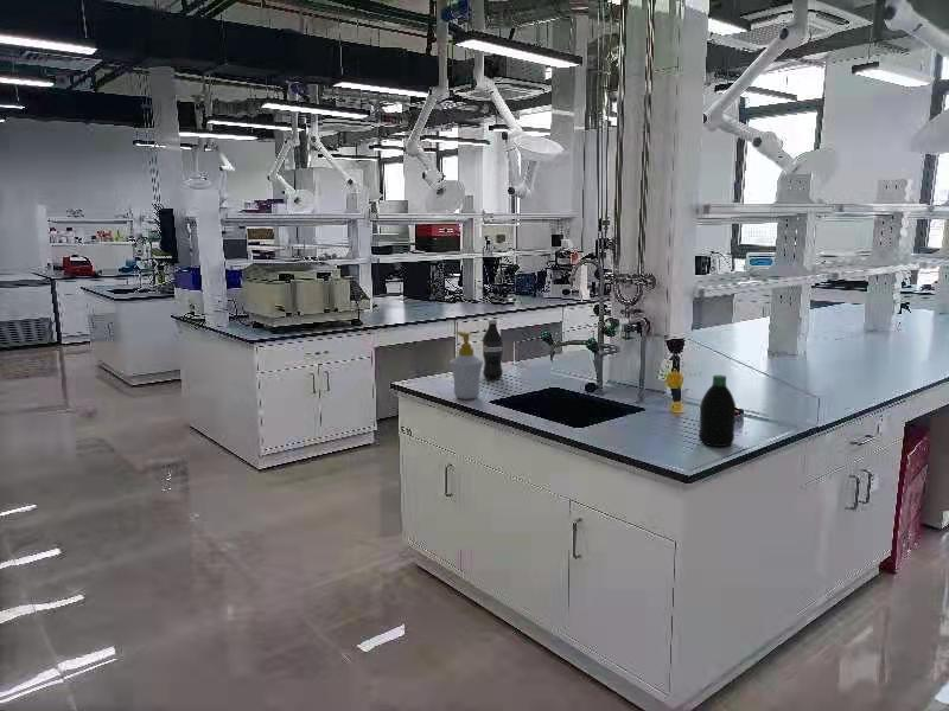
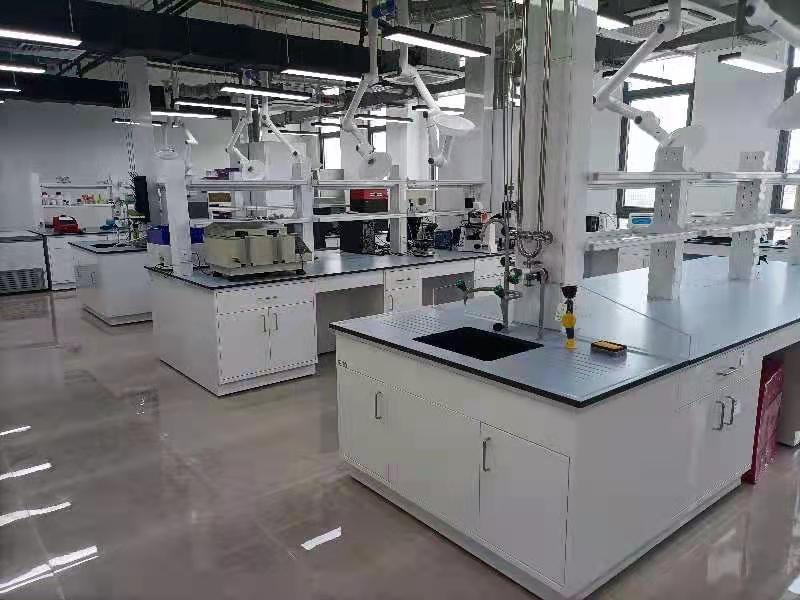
- soap bottle (466, 365)
- beverage bottle (492, 348)
- plastic bottle (718, 409)
